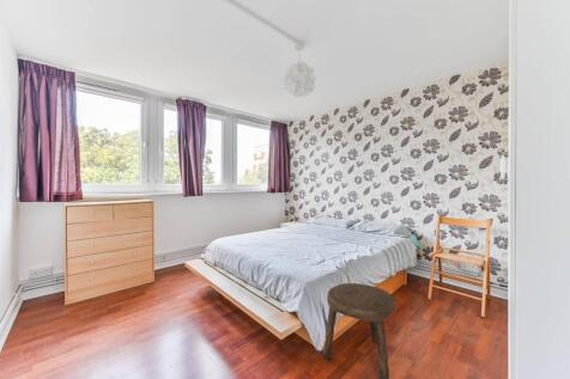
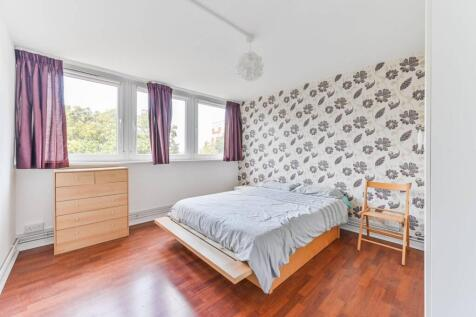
- stool (363, 319)
